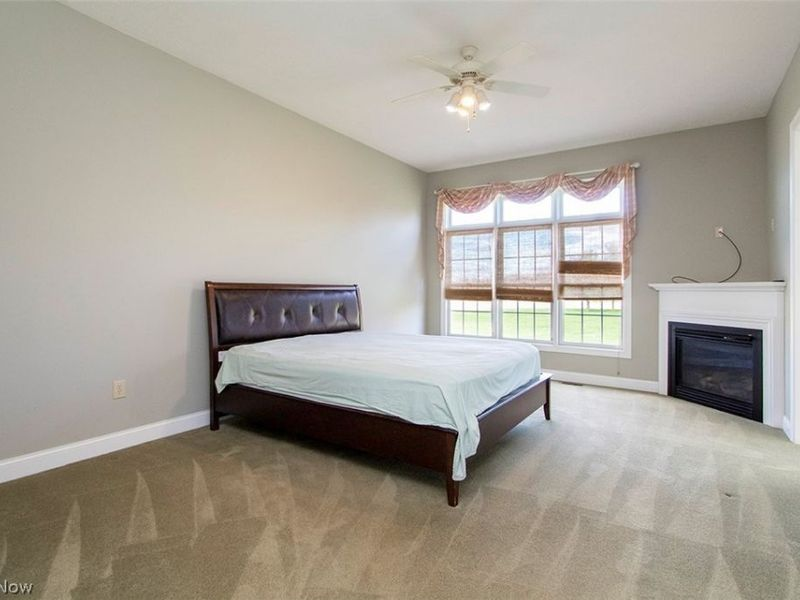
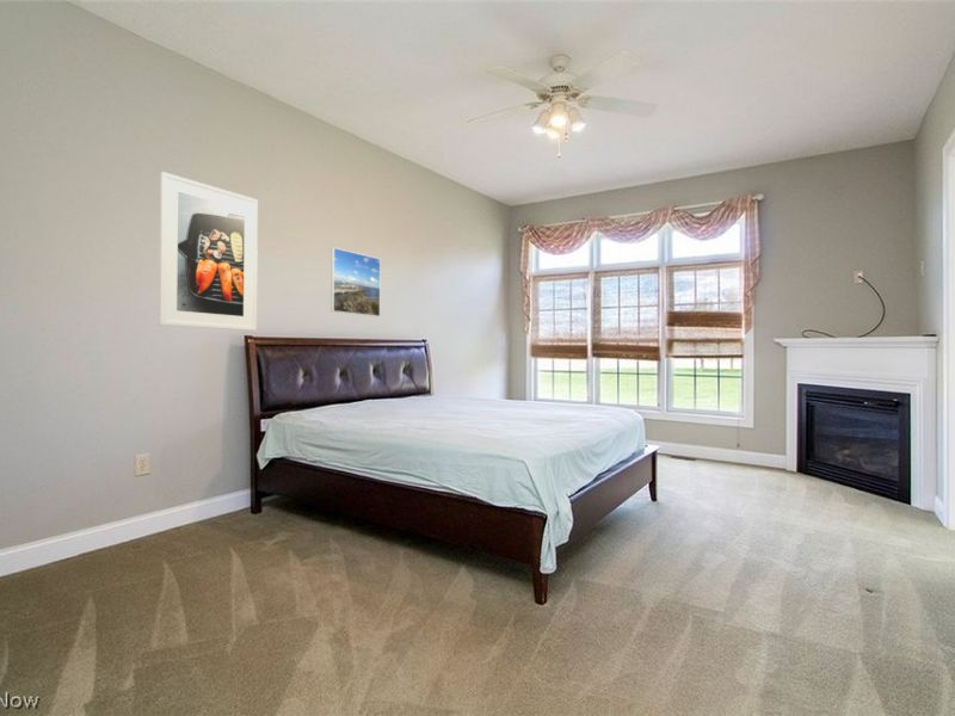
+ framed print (356, 283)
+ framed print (211, 257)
